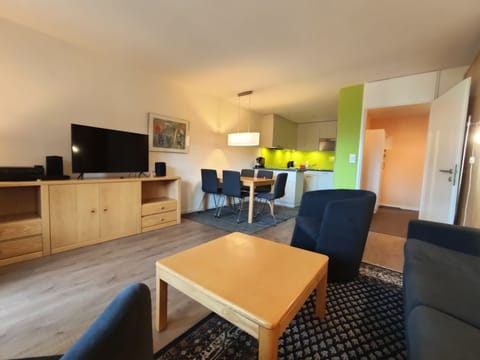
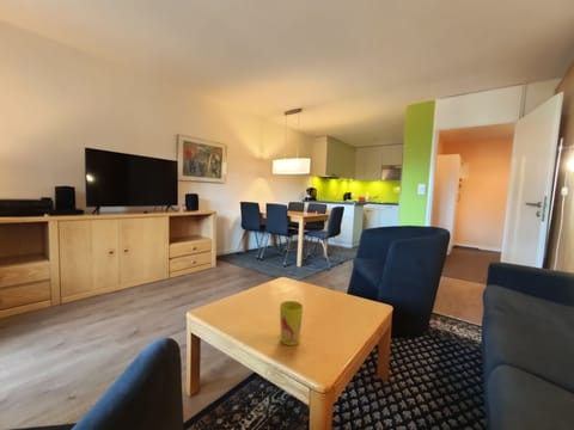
+ cup (291, 322)
